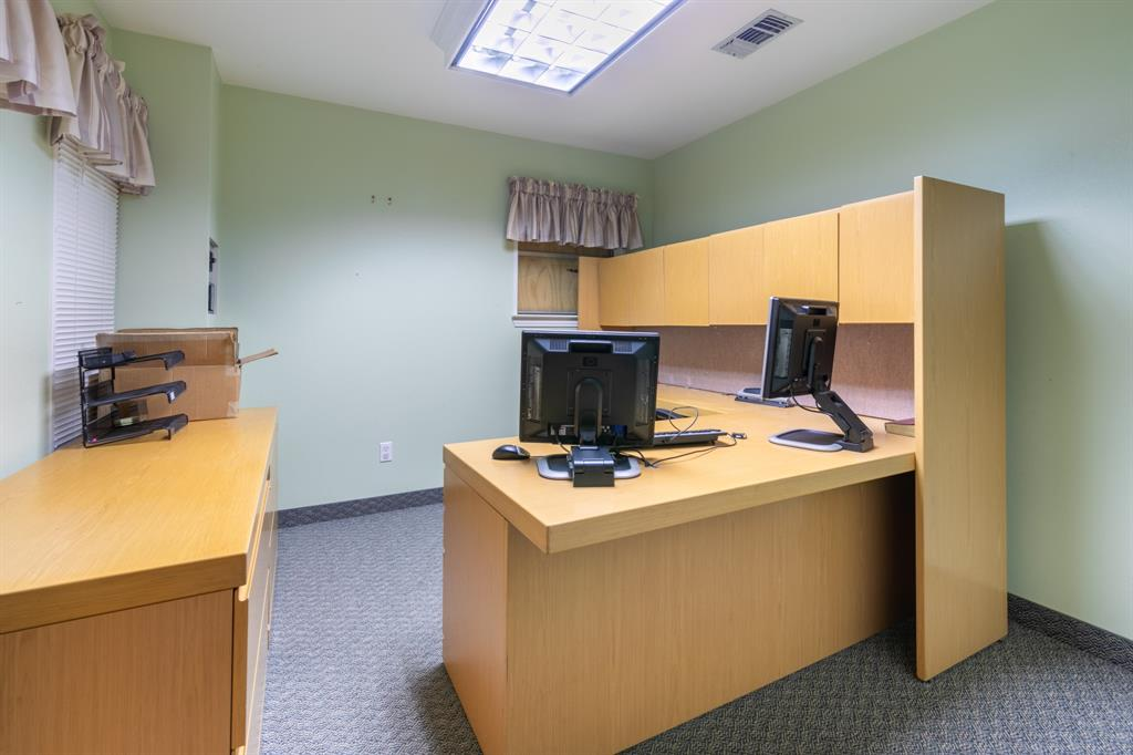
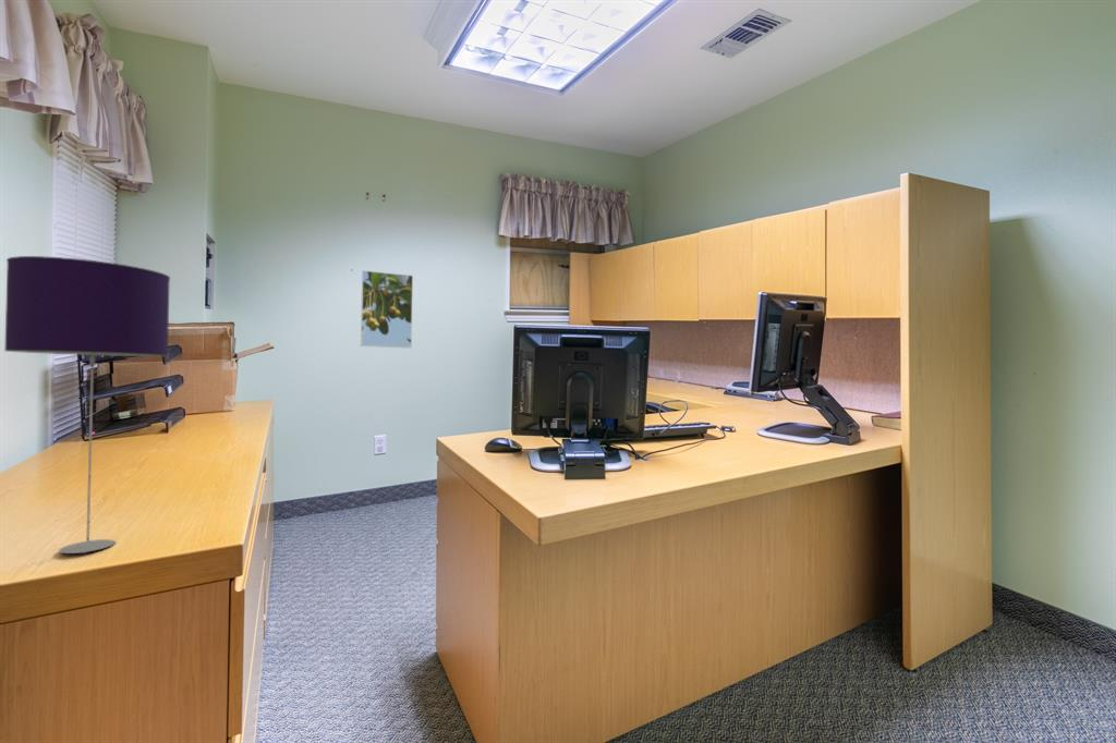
+ table lamp (90, 407)
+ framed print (387, 309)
